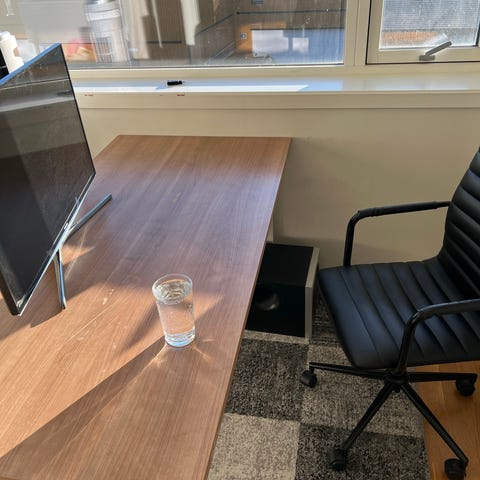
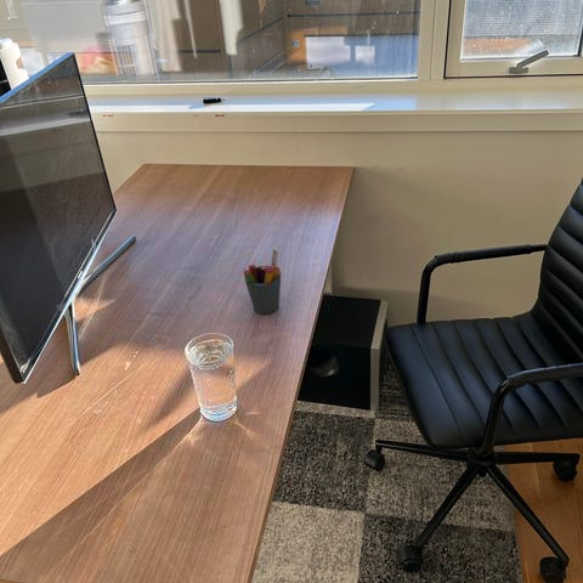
+ pen holder (264, 282)
